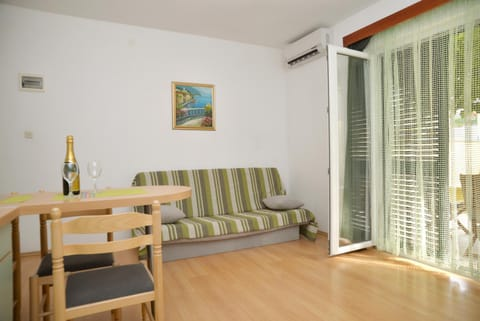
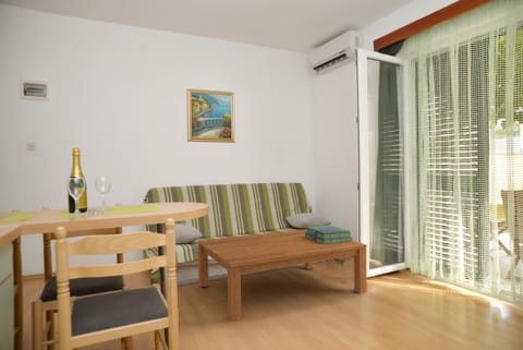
+ coffee table (279, 265)
+ stack of books (327, 233)
